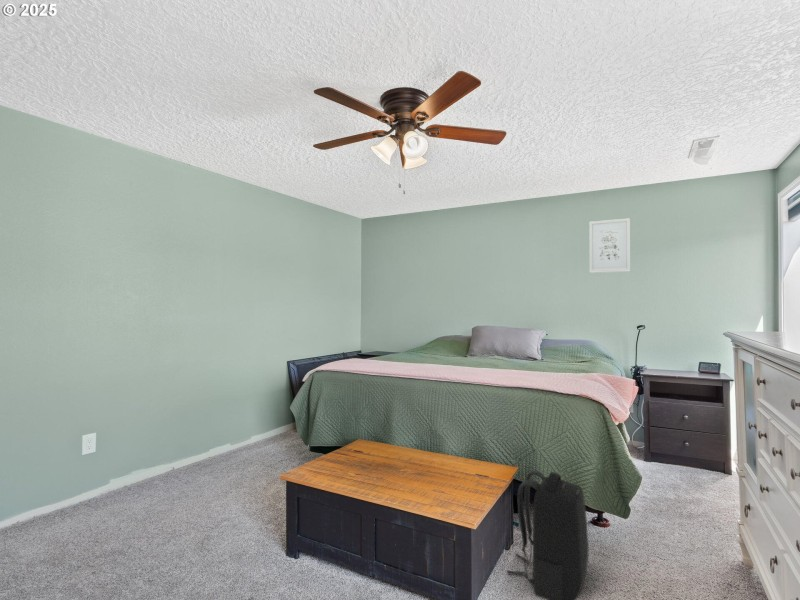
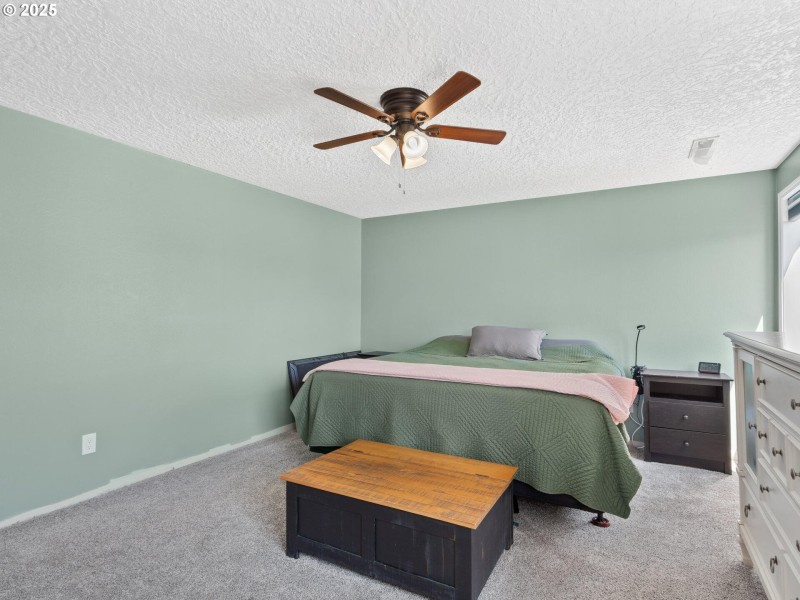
- wall art (609, 246)
- backpack (547, 524)
